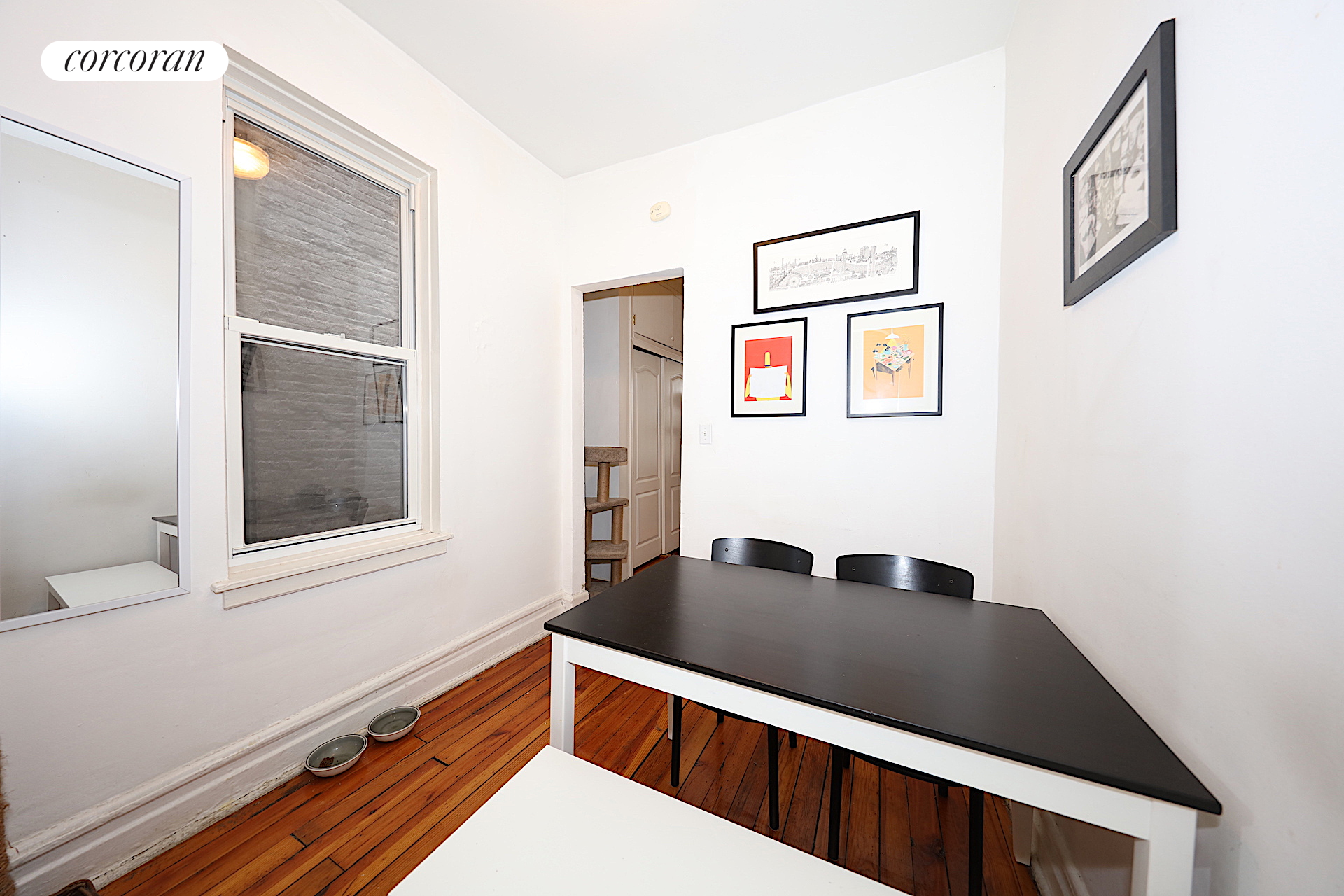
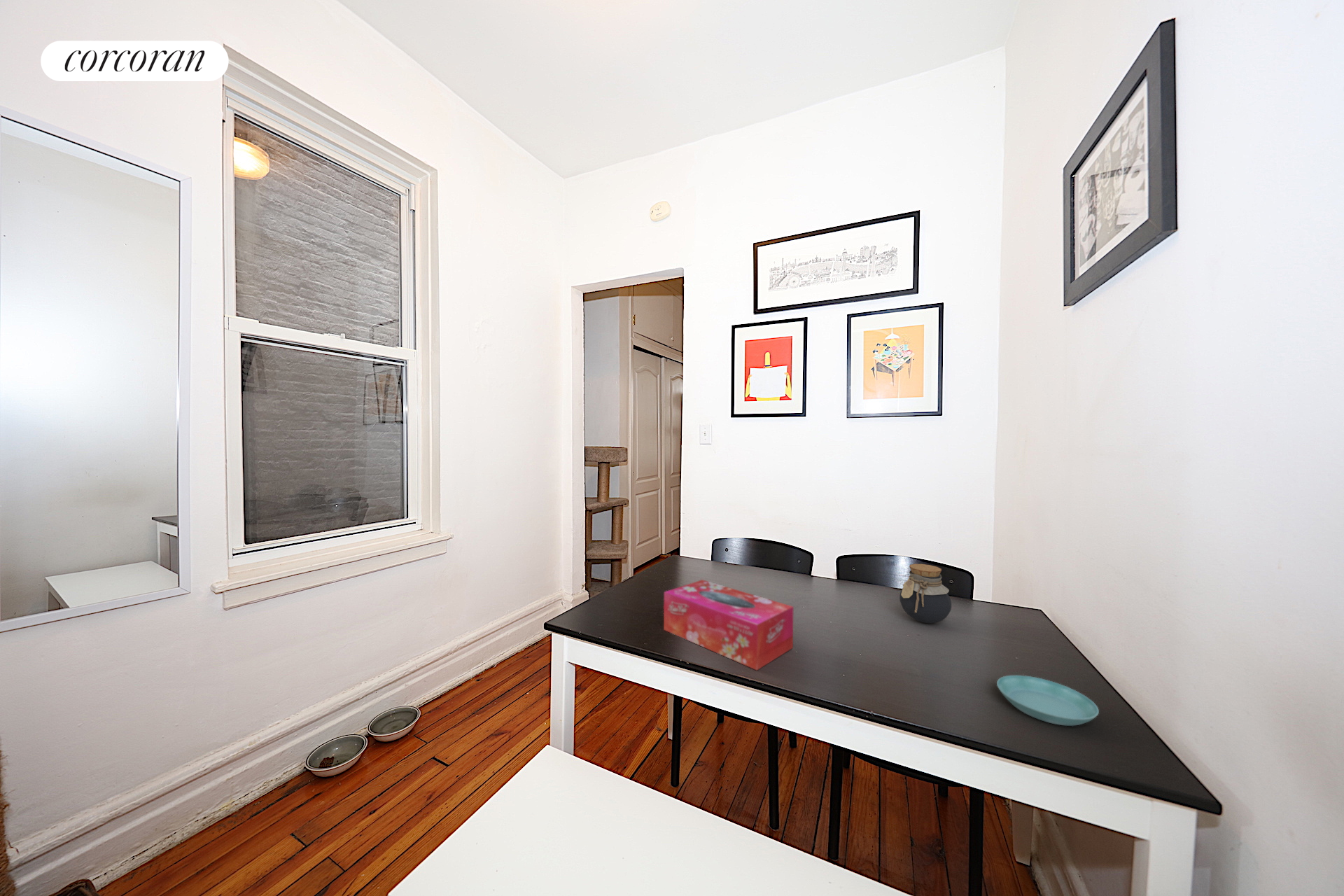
+ saucer (1044, 701)
+ tissue box (725, 618)
+ jar (923, 594)
